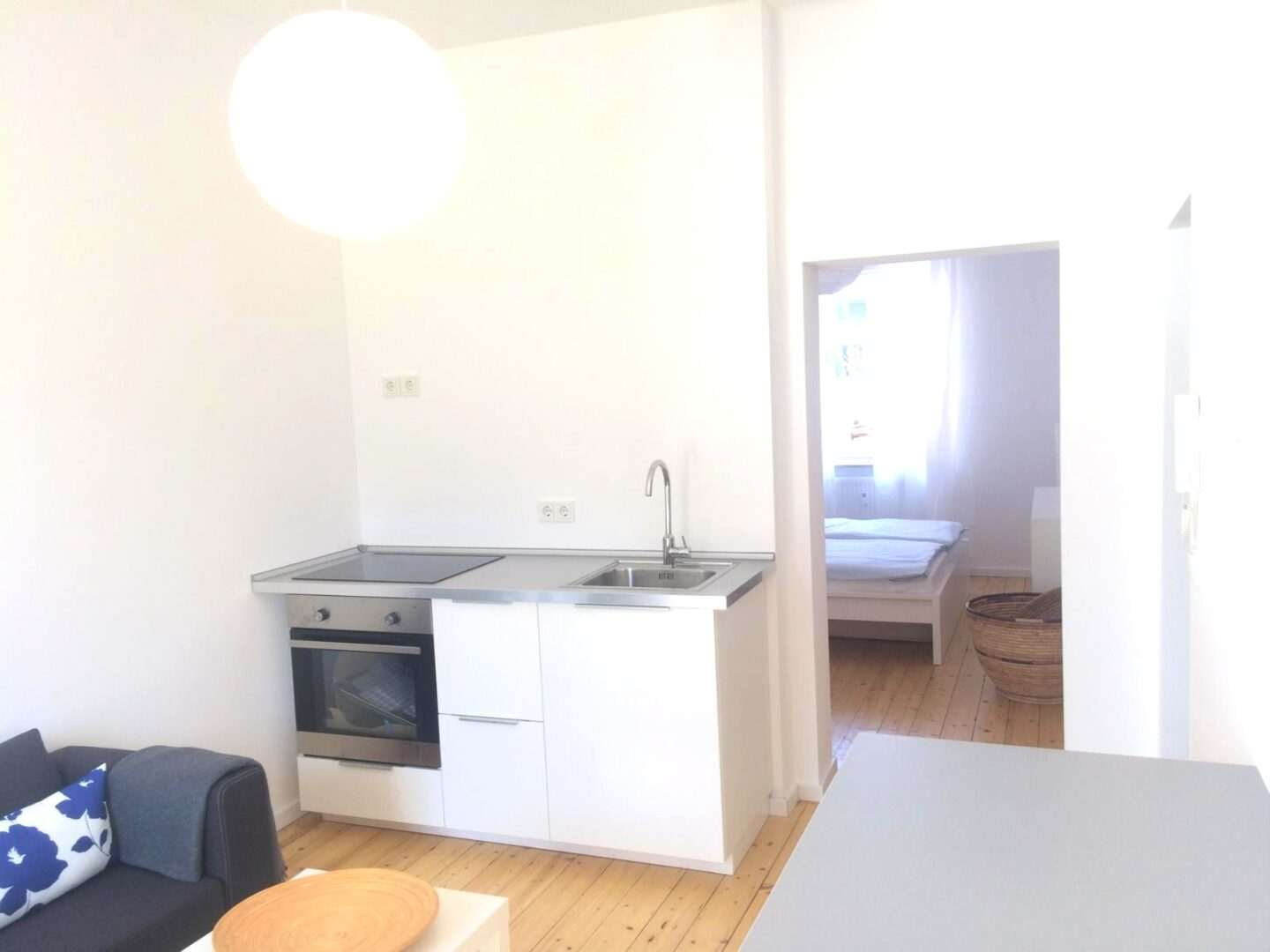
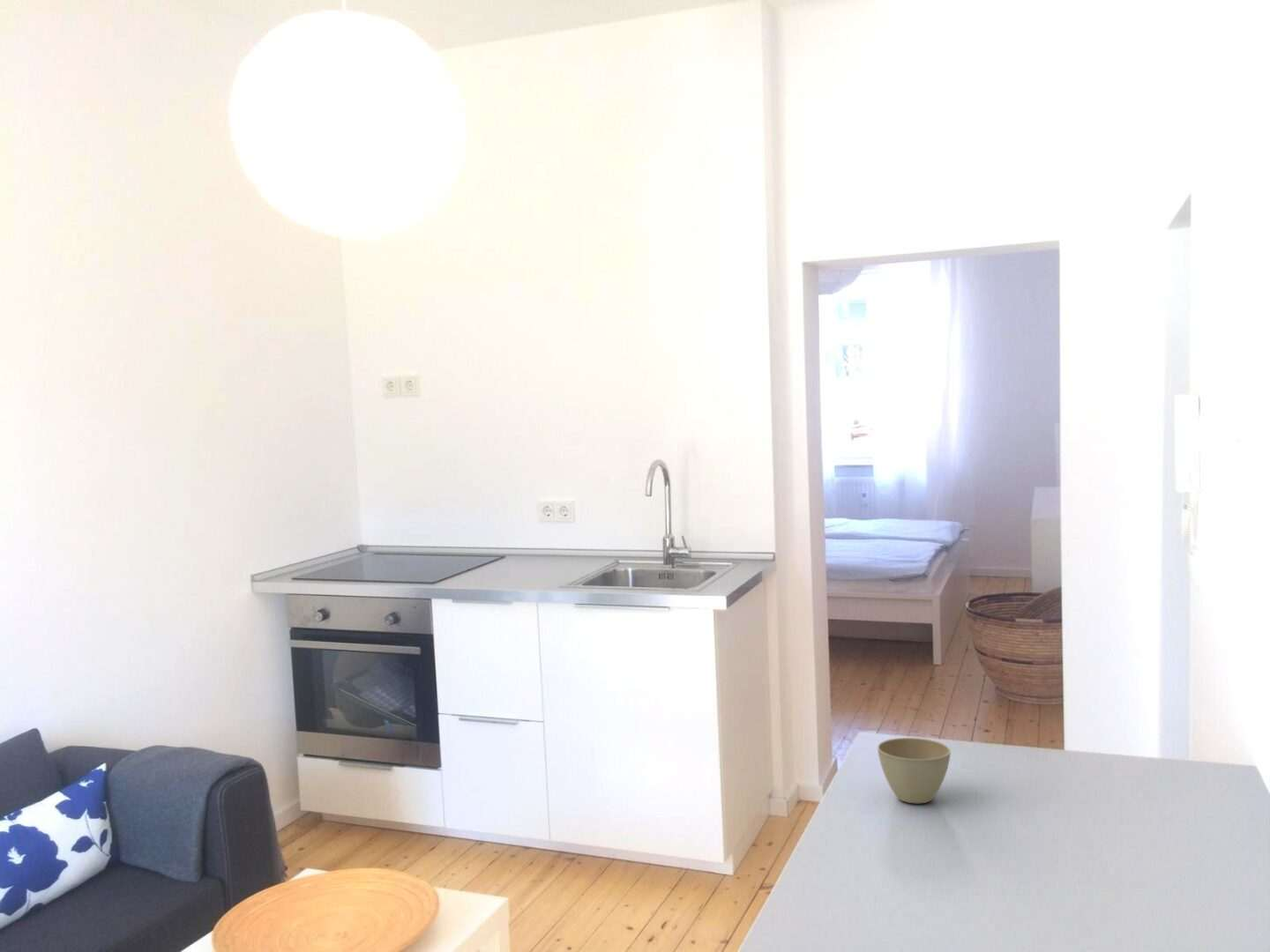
+ flower pot (914, 772)
